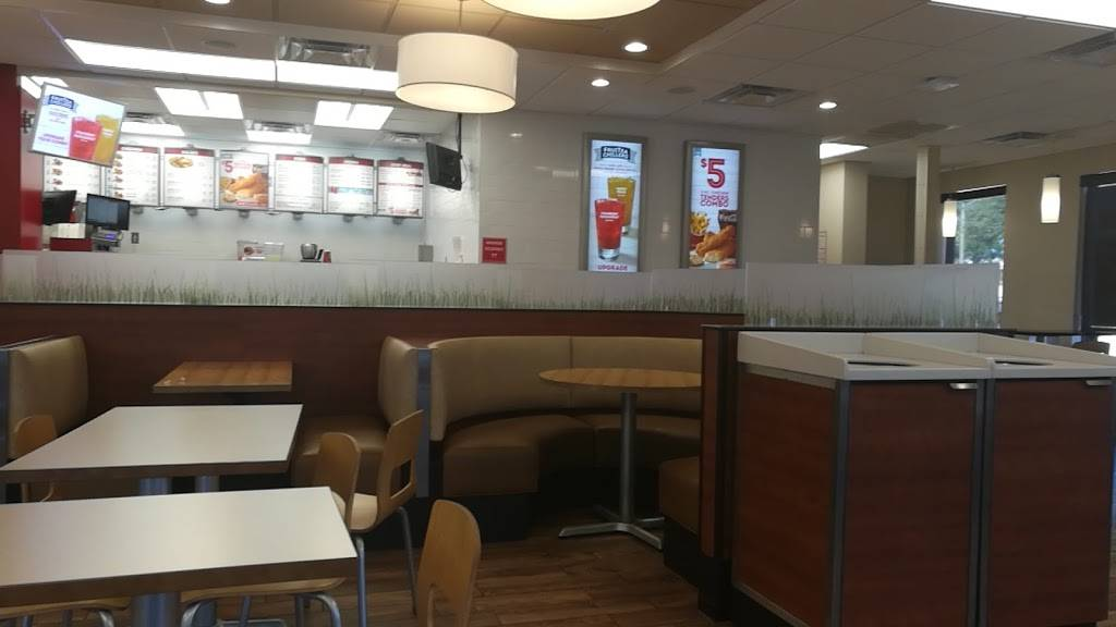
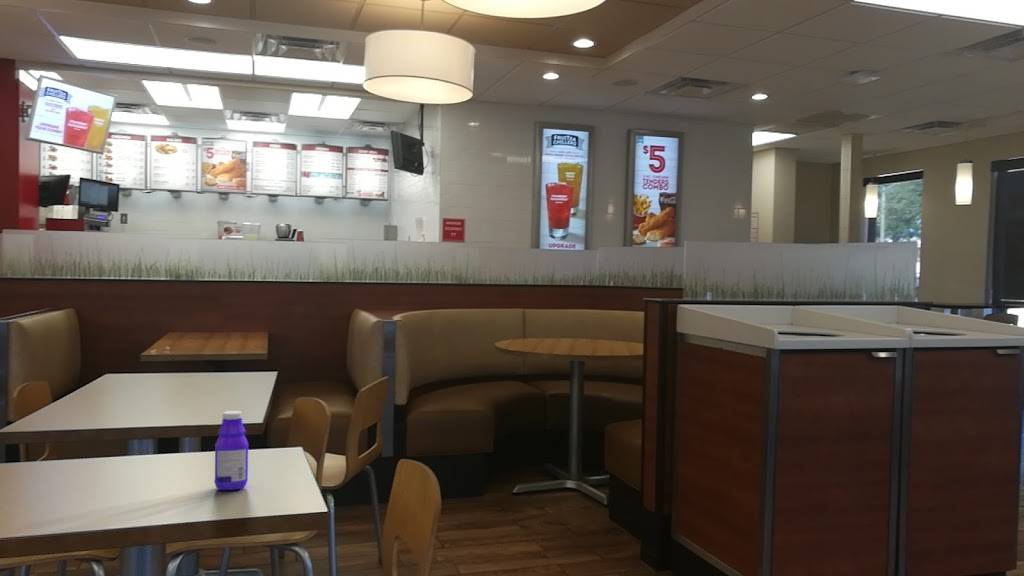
+ bottle (231, 449)
